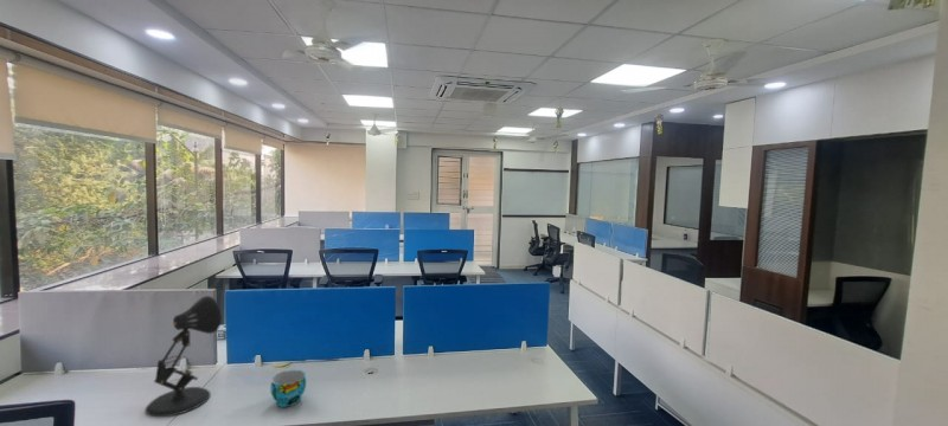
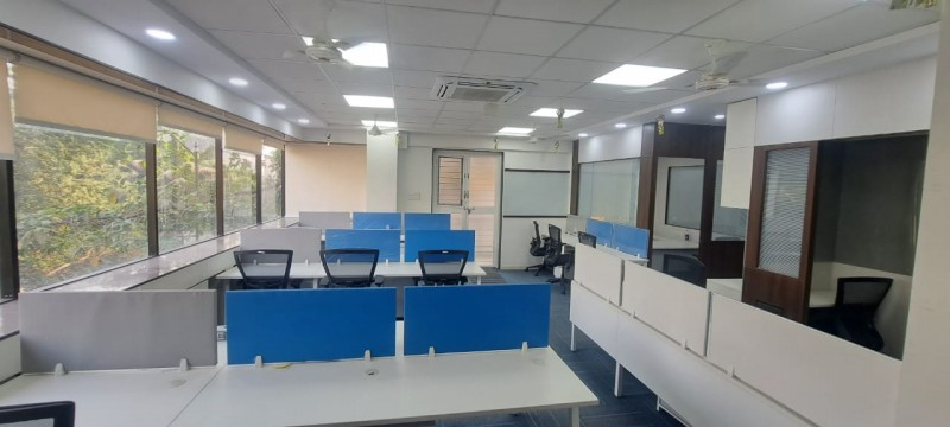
- desk lamp (180, 351)
- cup (288, 388)
